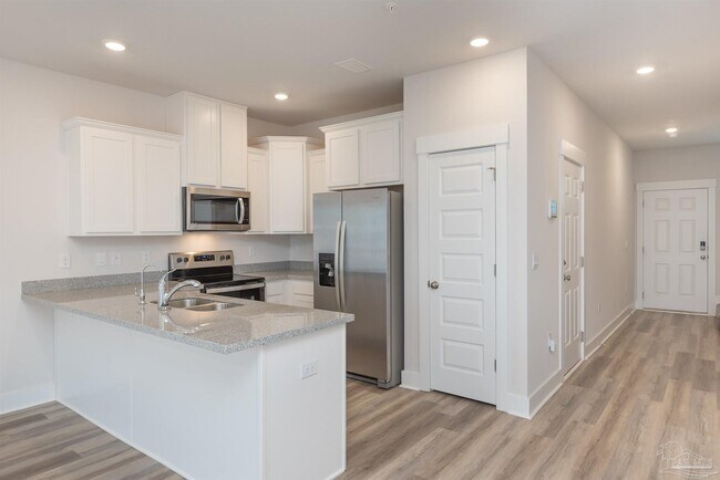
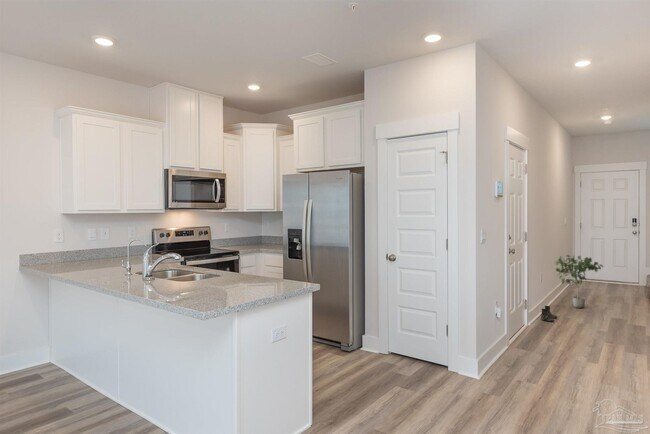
+ potted plant (577, 281)
+ boots (549, 313)
